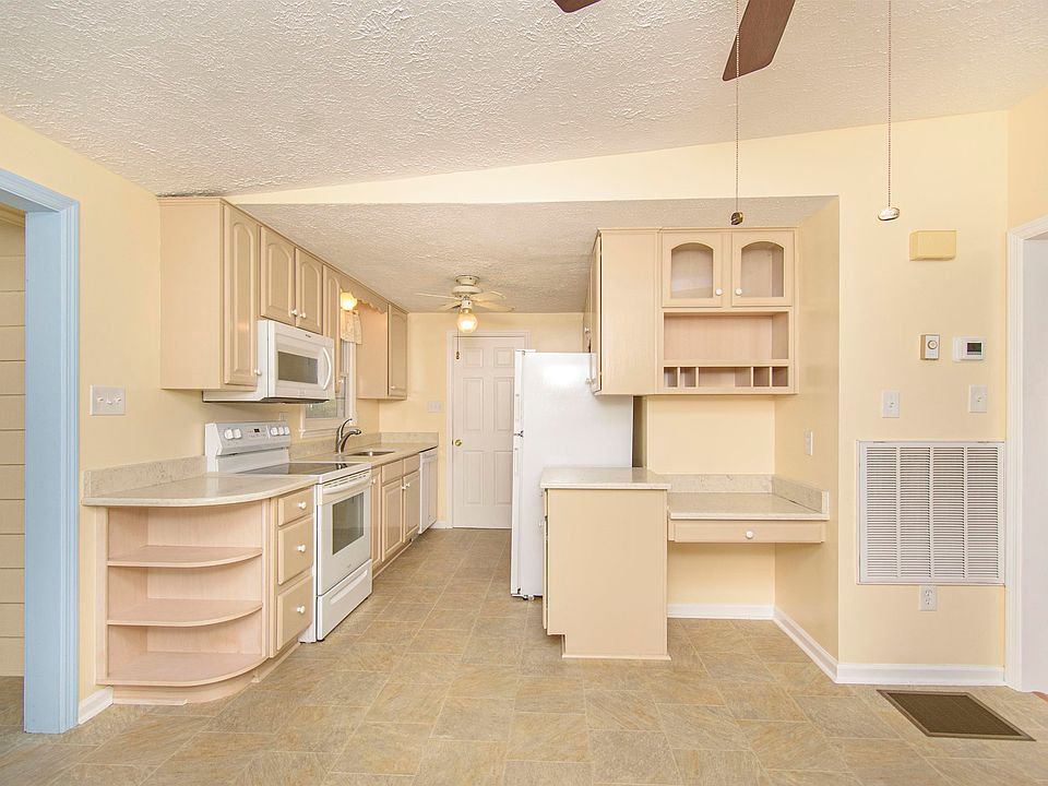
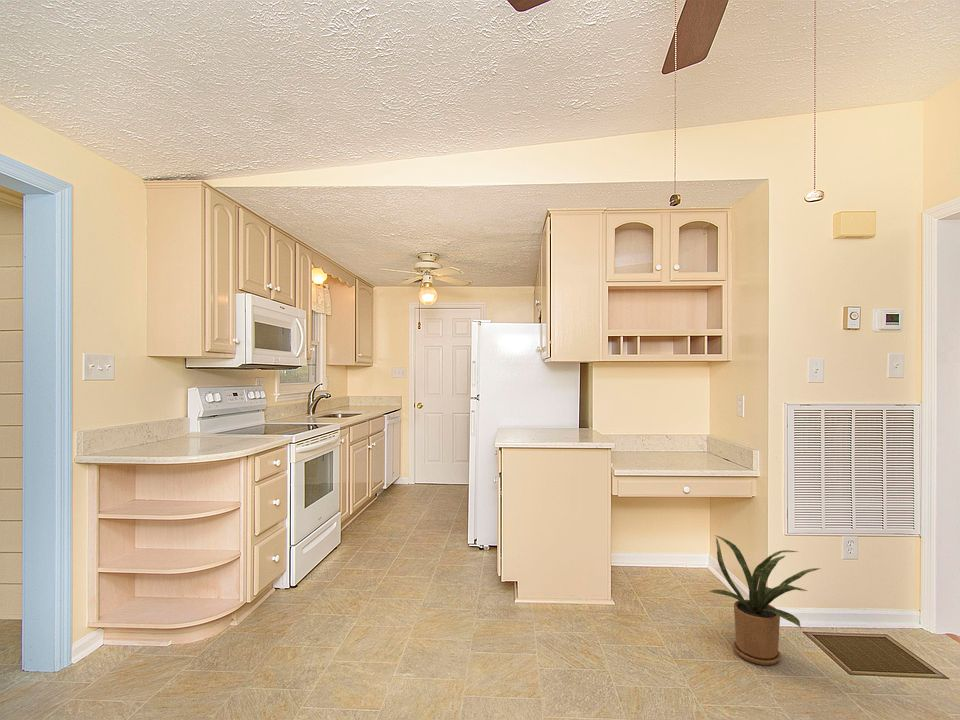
+ house plant (762, 595)
